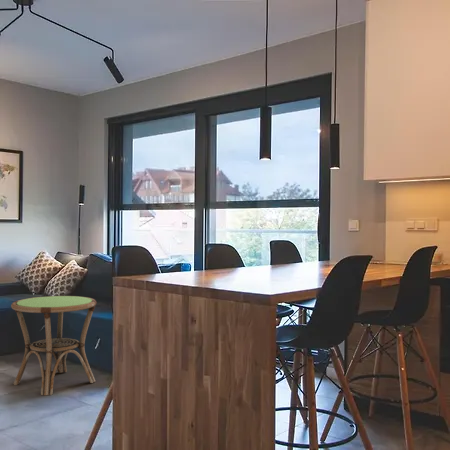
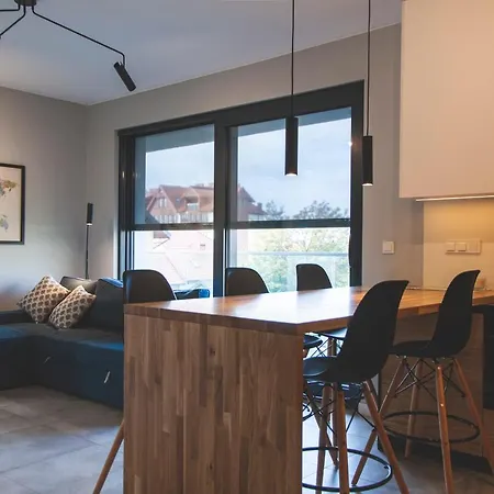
- side table (54, 342)
